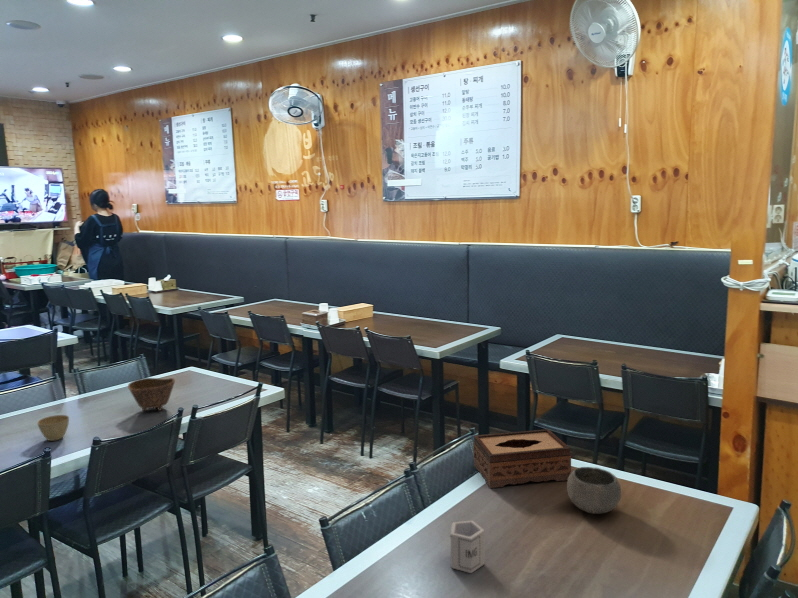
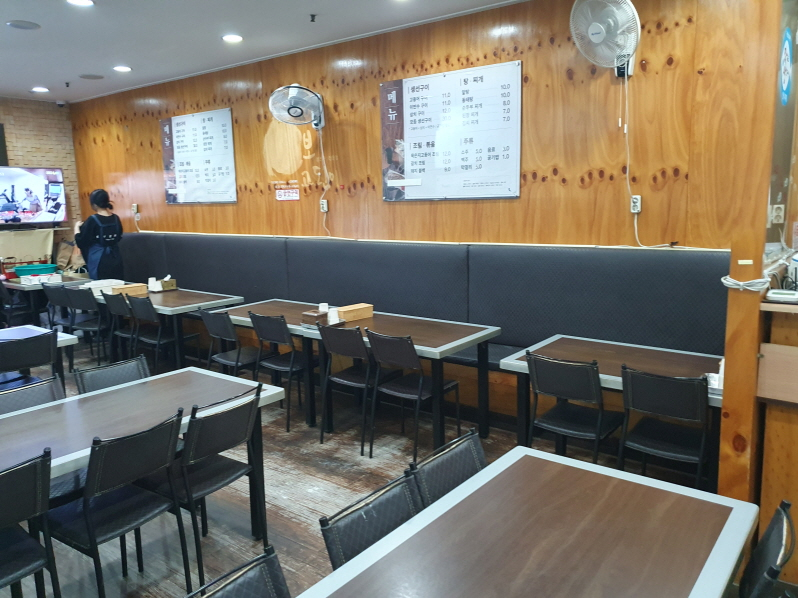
- flower pot (54, 428)
- bowl (153, 395)
- tissue box (520, 457)
- bowl (593, 491)
- cup (465, 543)
